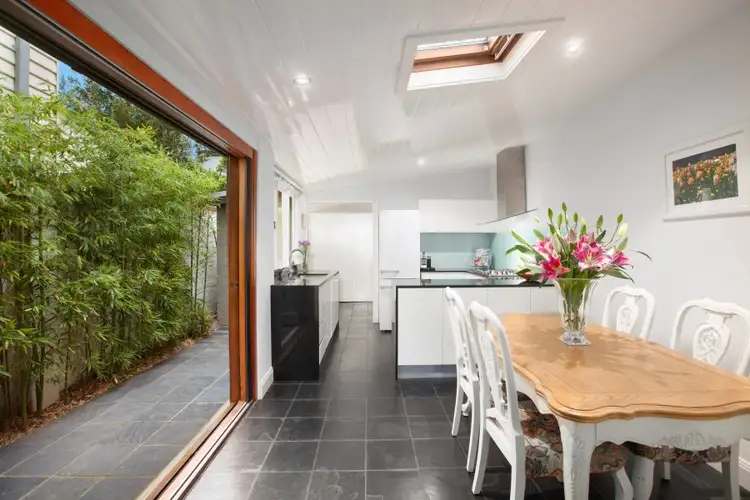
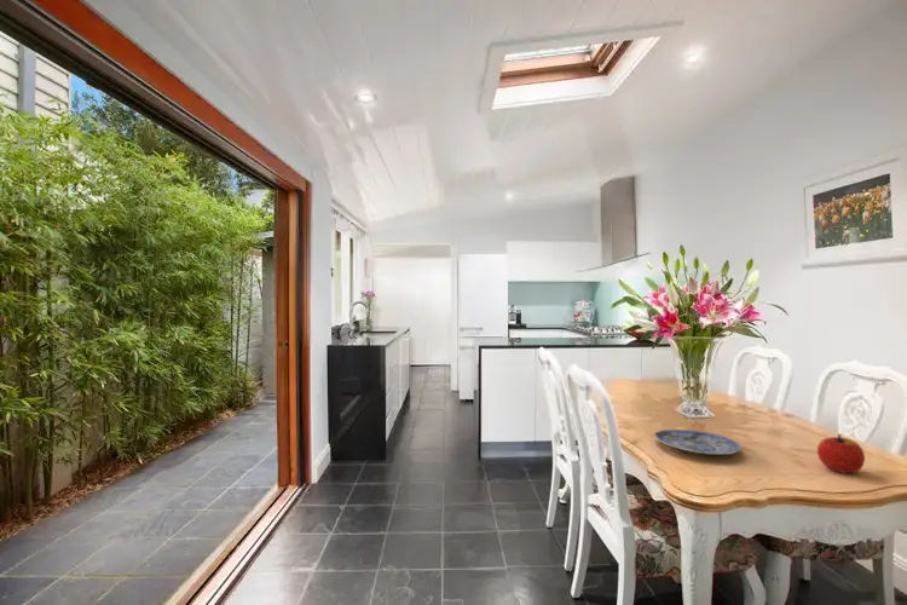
+ apple (840, 453)
+ plate (695, 443)
